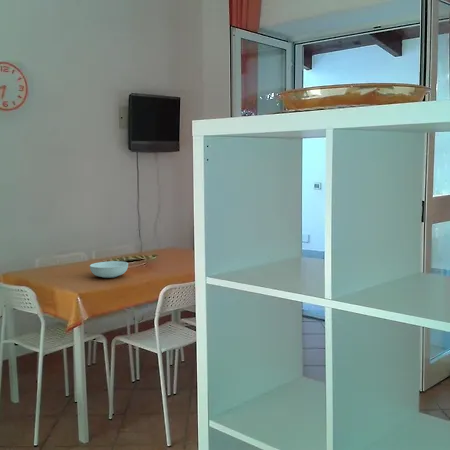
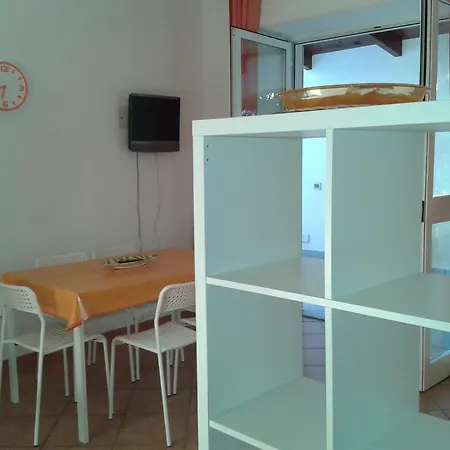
- serving bowl (109, 270)
